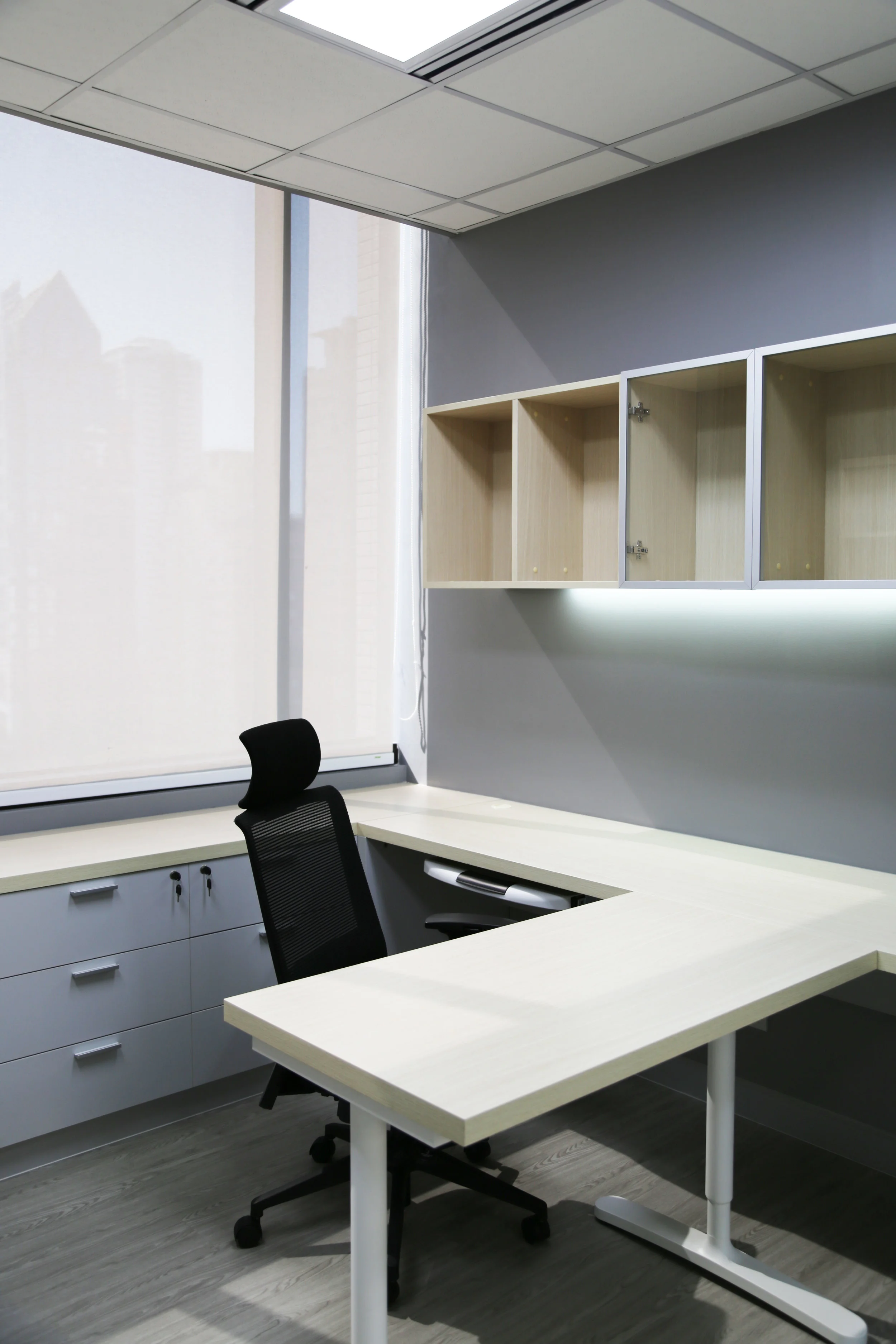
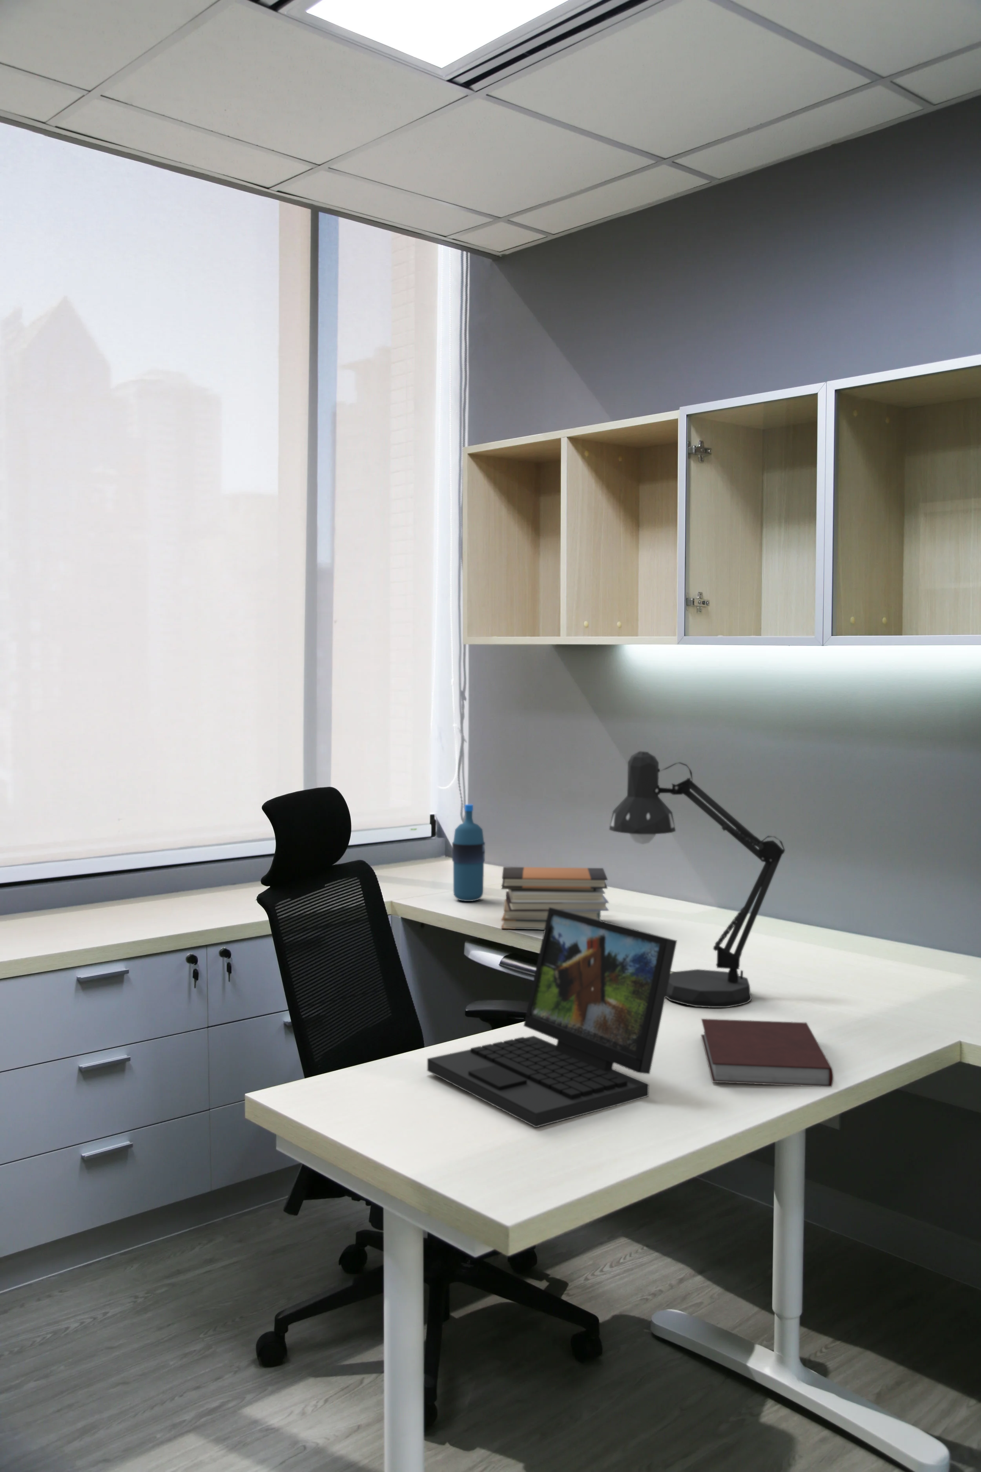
+ notebook (763, 1050)
+ desk lamp (674, 831)
+ laptop (549, 1004)
+ water bottle (469, 852)
+ book stack (554, 898)
